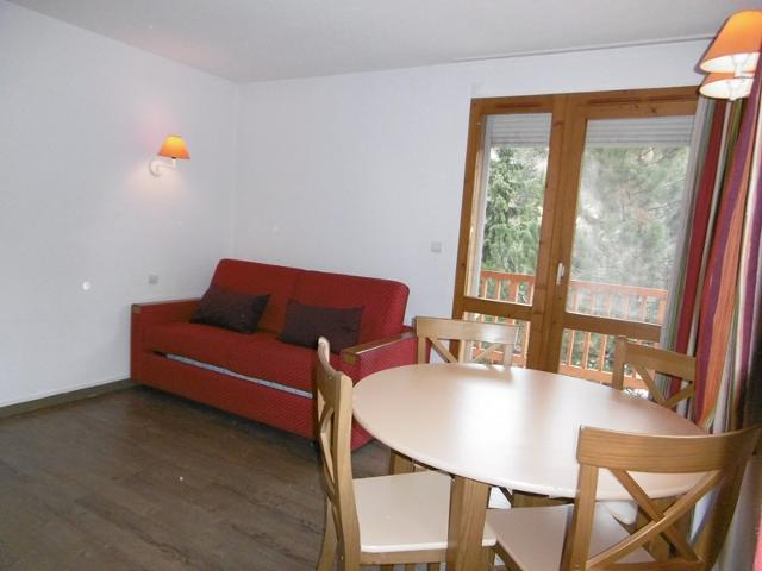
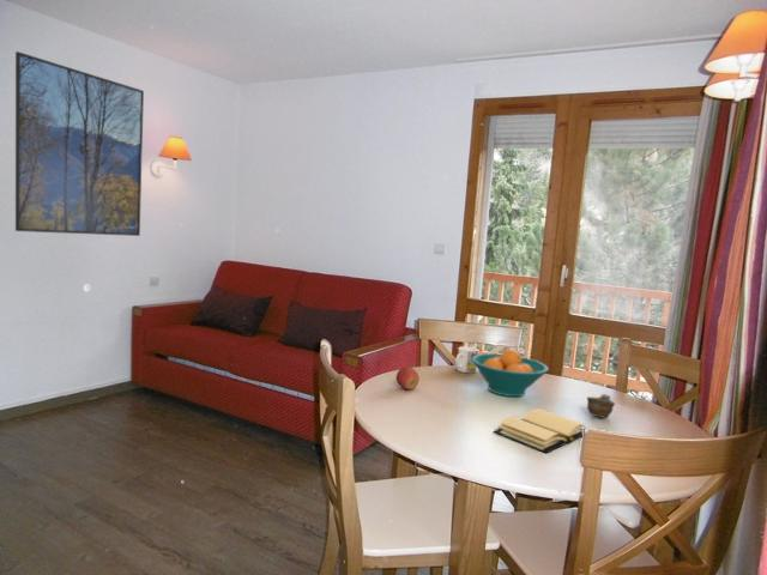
+ cup (602, 406)
+ apple (407, 377)
+ mug (464, 359)
+ book (544, 428)
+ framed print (84, 155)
+ fruit bowl (508, 370)
